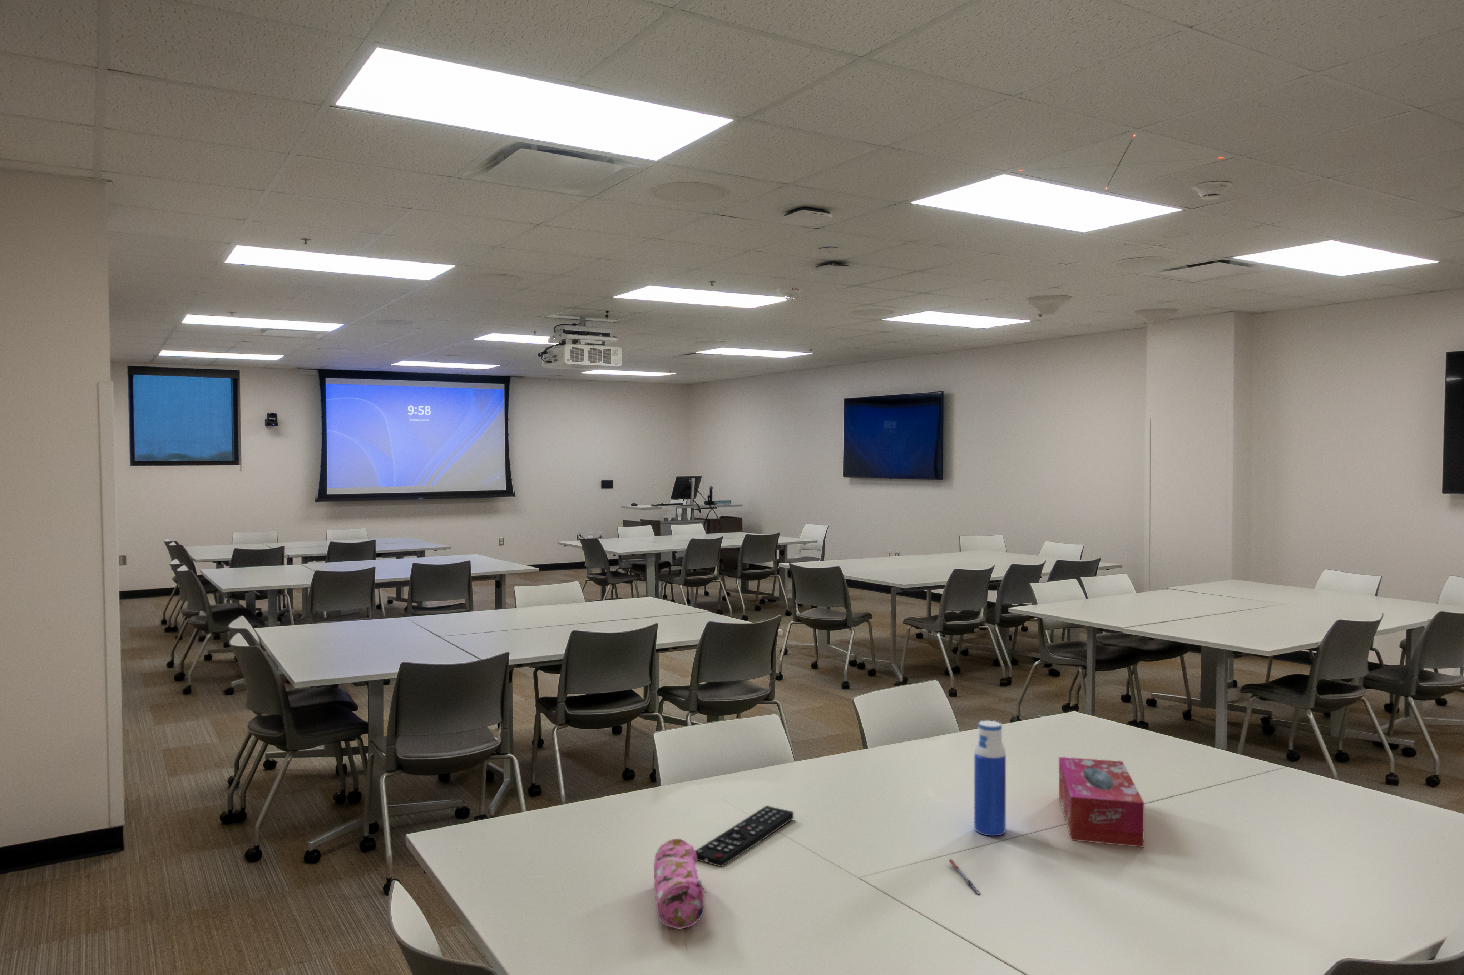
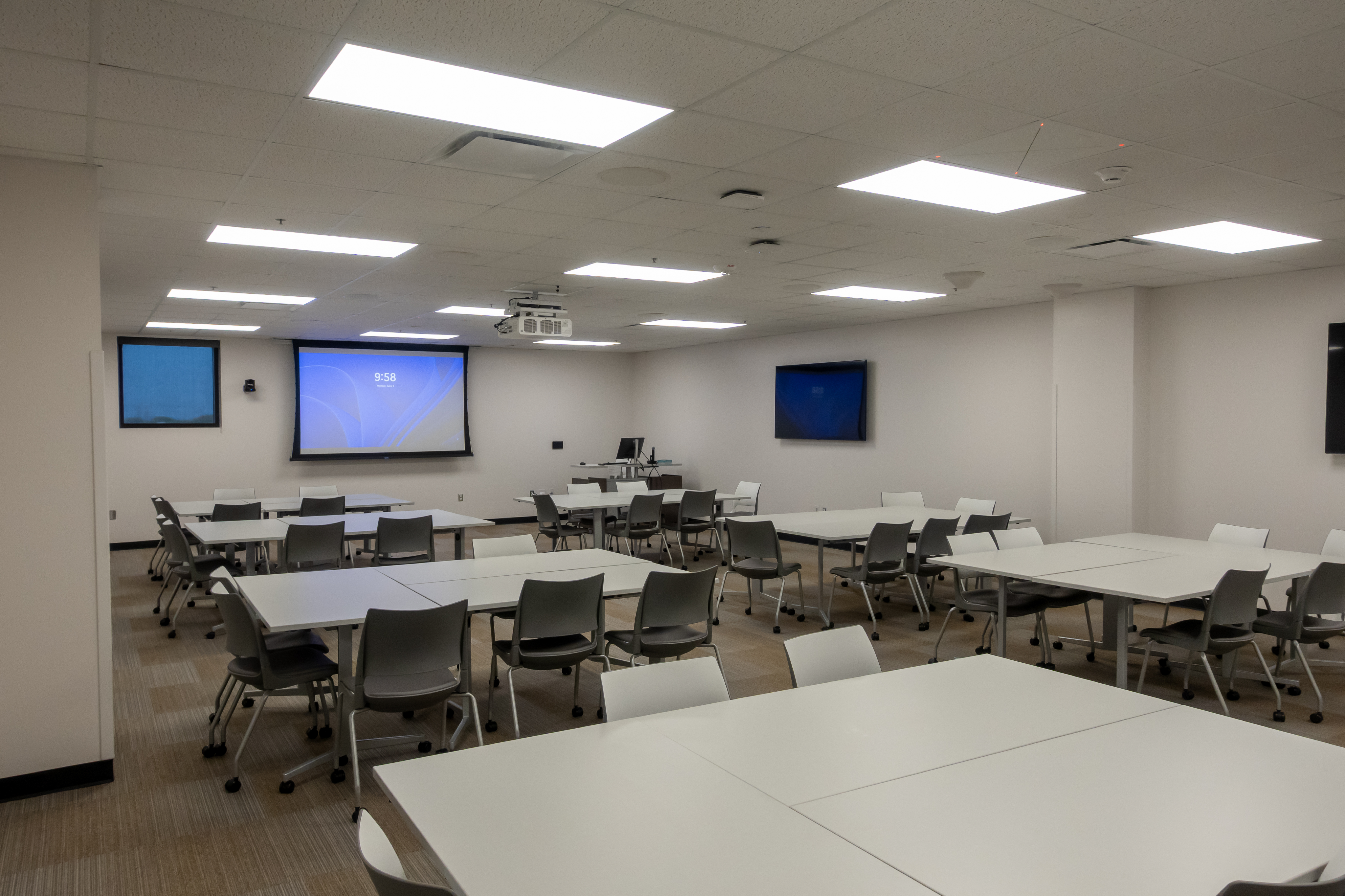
- remote control (745, 834)
- tissue box (1098, 799)
- pencil case (678, 880)
- water bottle (989, 777)
- pen (964, 876)
